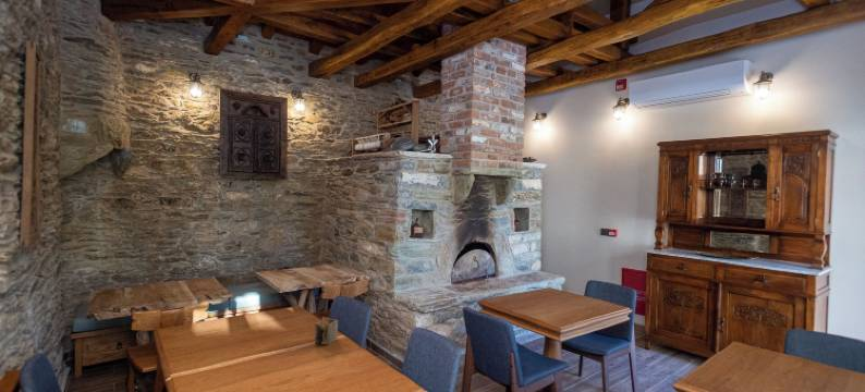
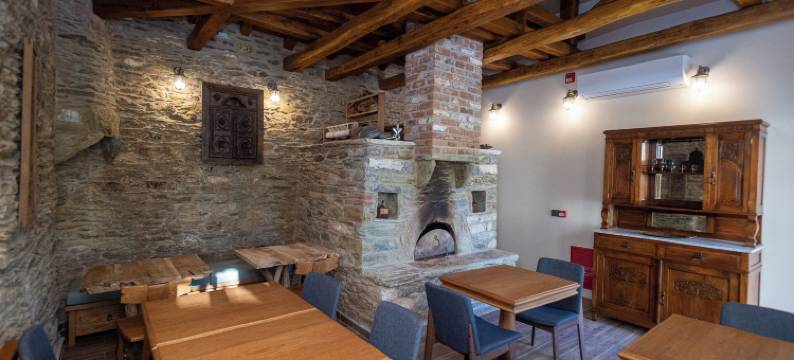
- napkin holder (326, 328)
